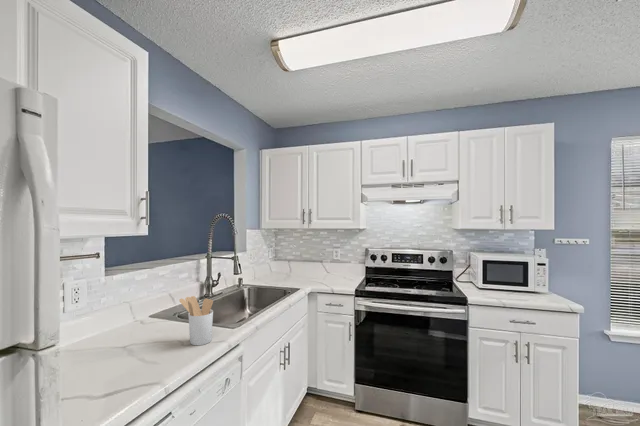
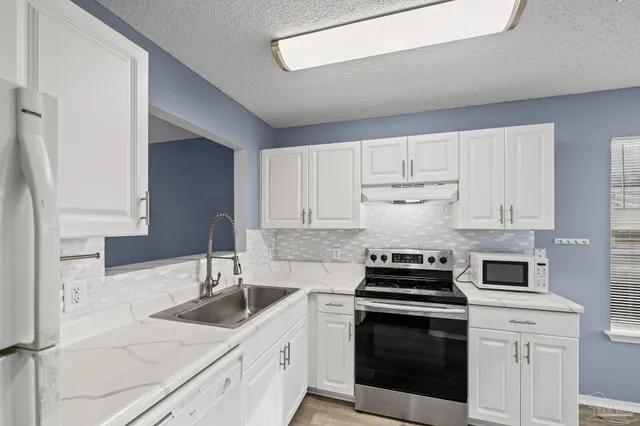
- utensil holder (196, 318)
